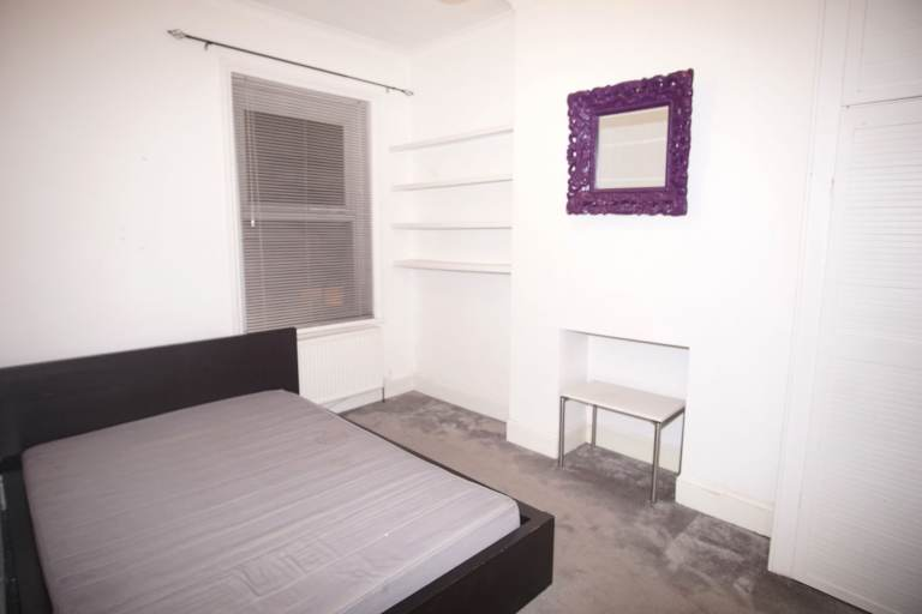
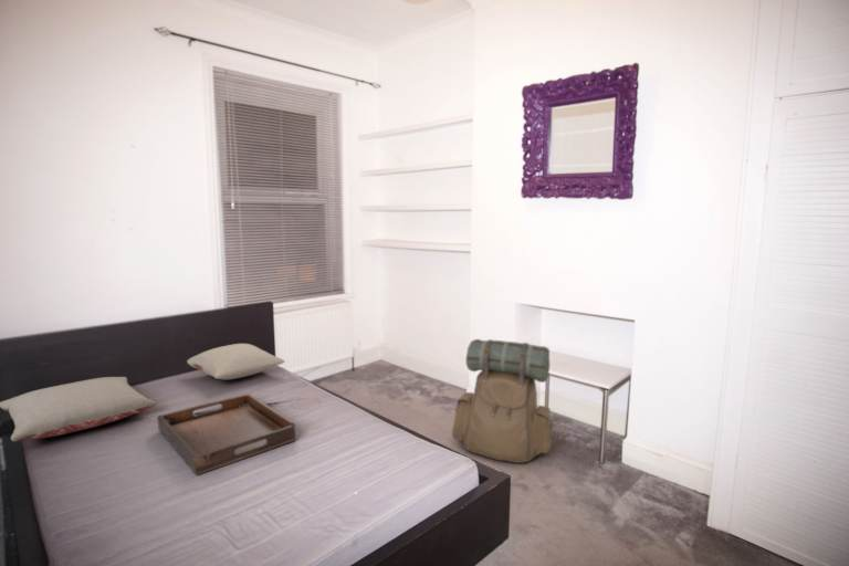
+ pillow (77, 403)
+ backpack (507, 394)
+ pillow (235, 360)
+ serving tray (227, 427)
